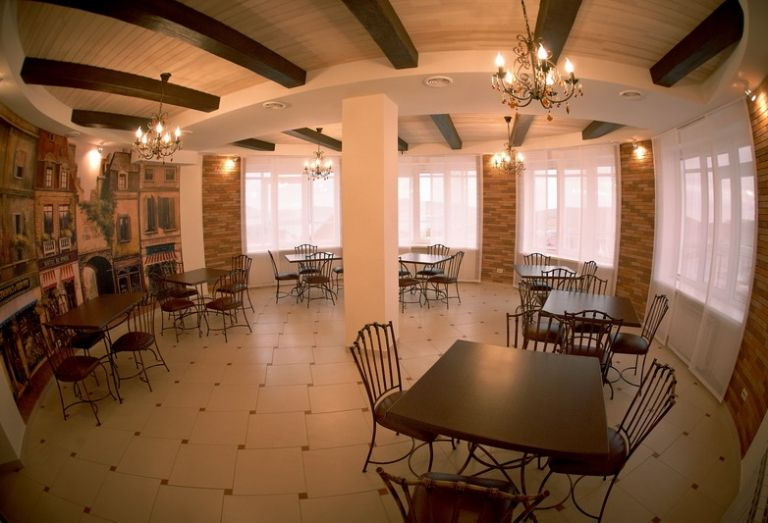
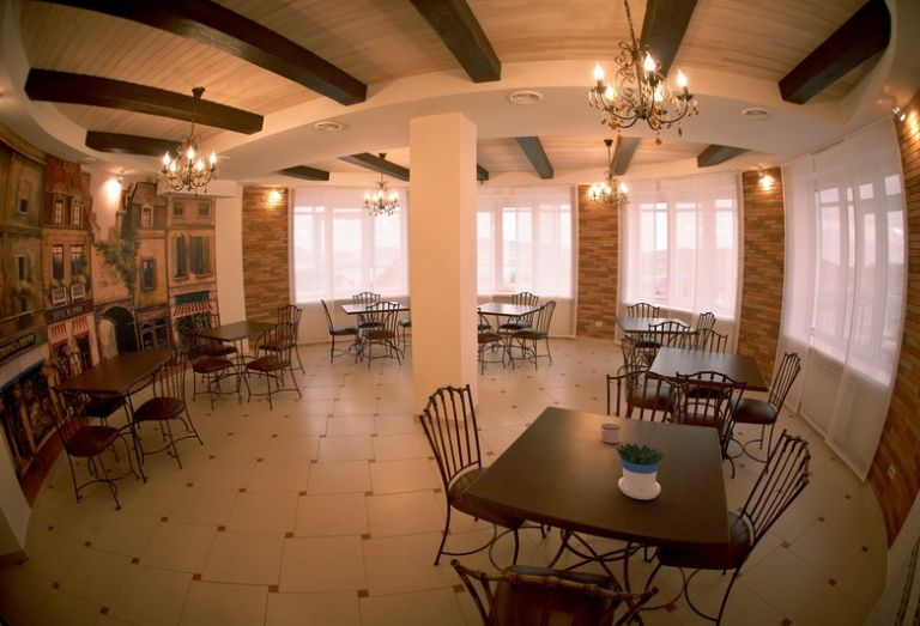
+ flowerpot (638, 472)
+ mug (609, 433)
